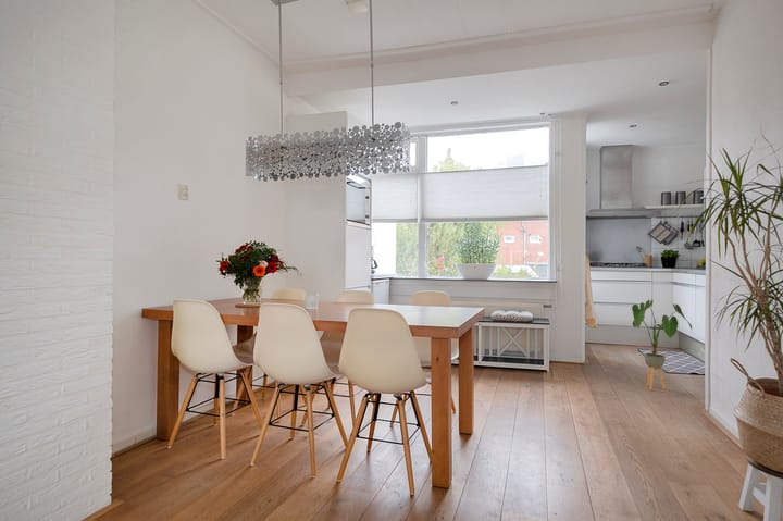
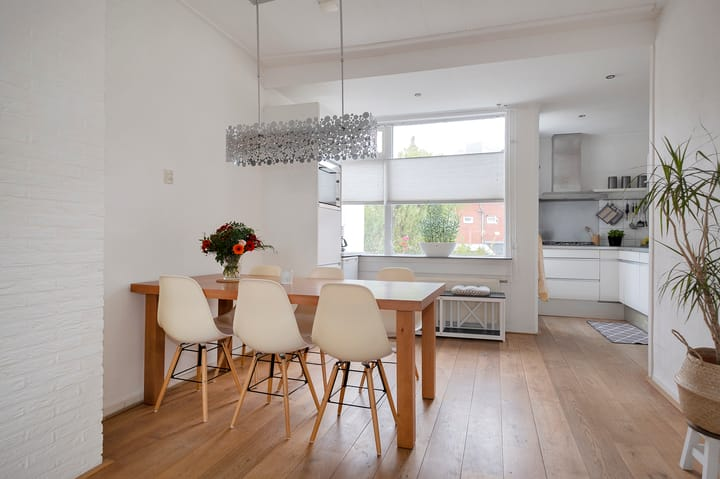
- house plant (657, 345)
